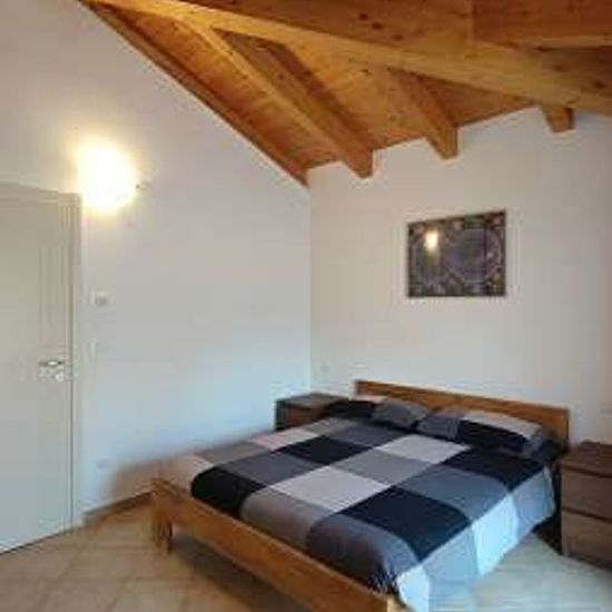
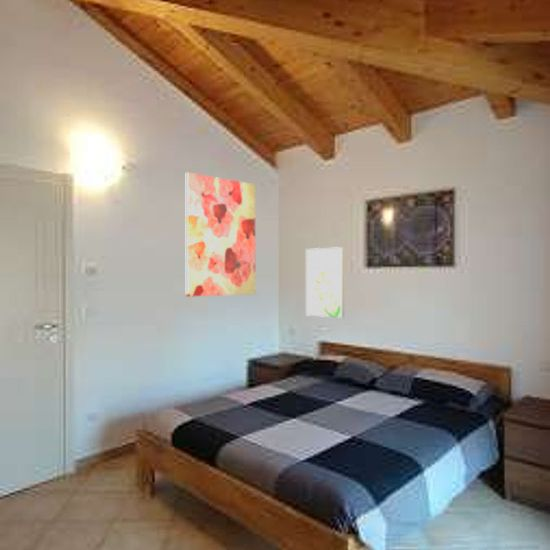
+ wall art (222, 237)
+ wall art (324, 282)
